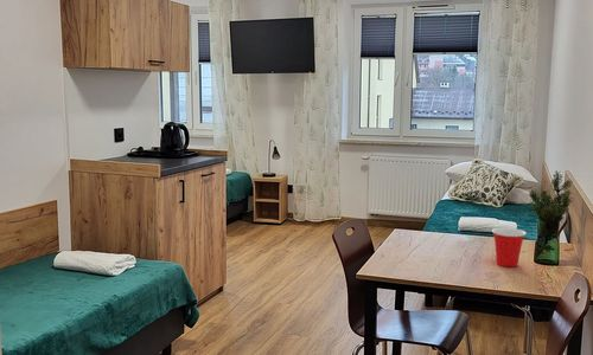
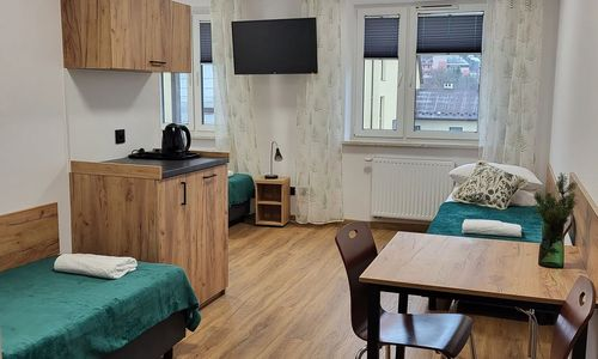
- cup (508, 247)
